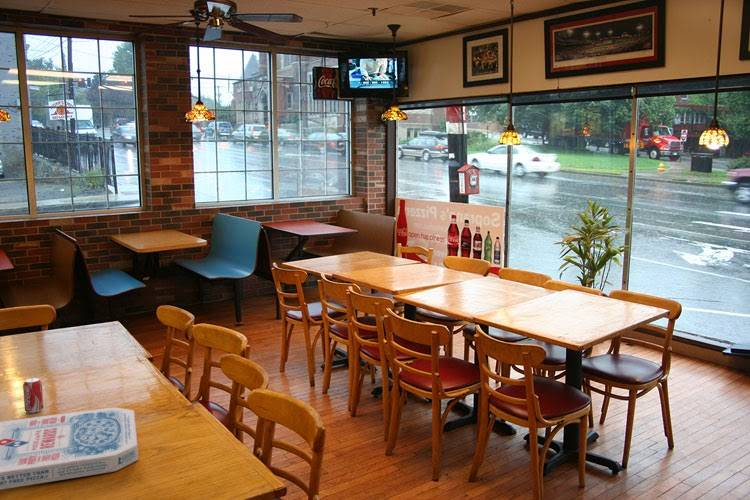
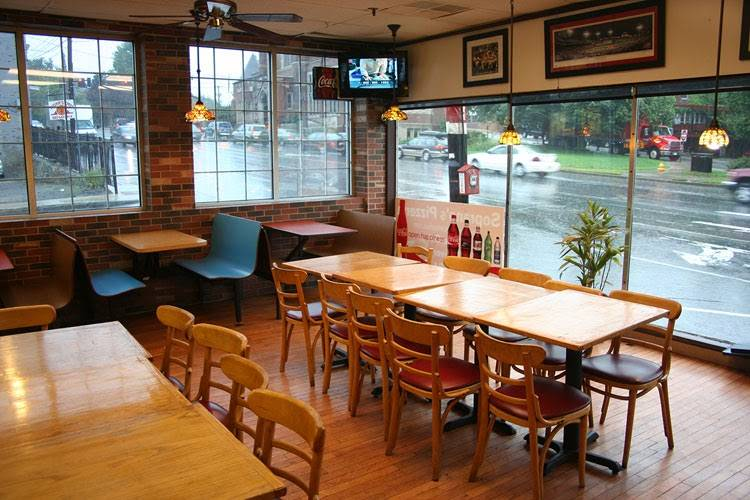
- pizza box (62, 443)
- soda can (33, 395)
